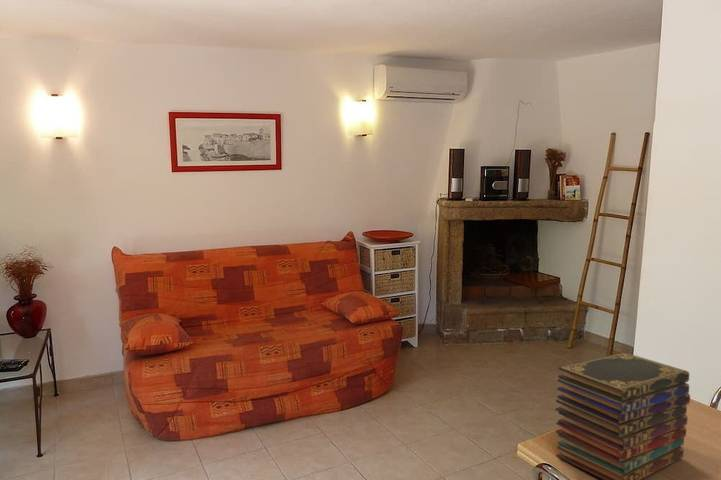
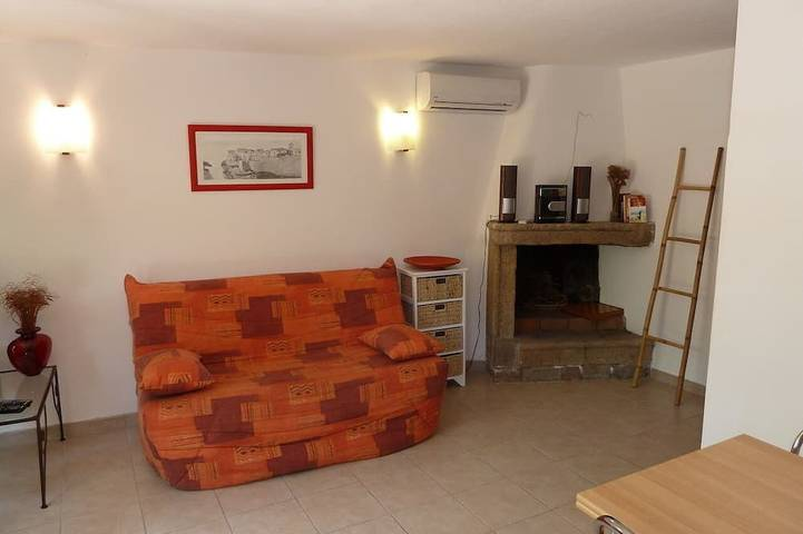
- book stack (621, 413)
